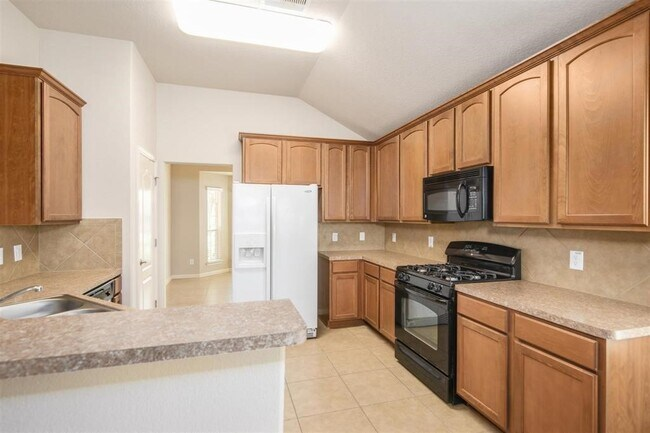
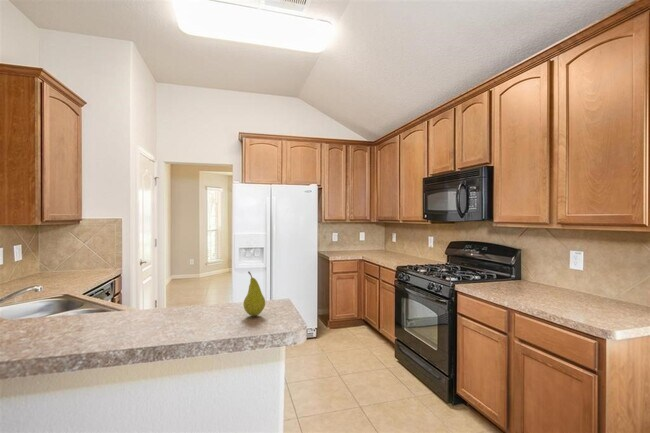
+ fruit (254, 293)
